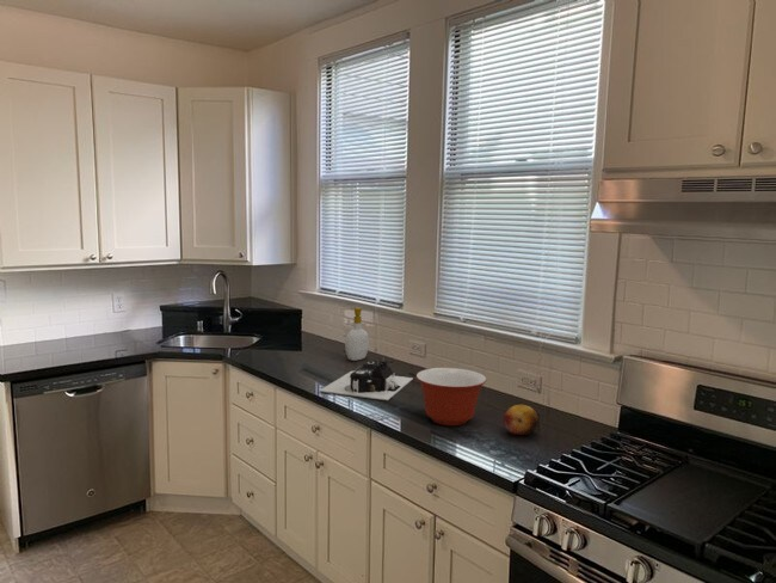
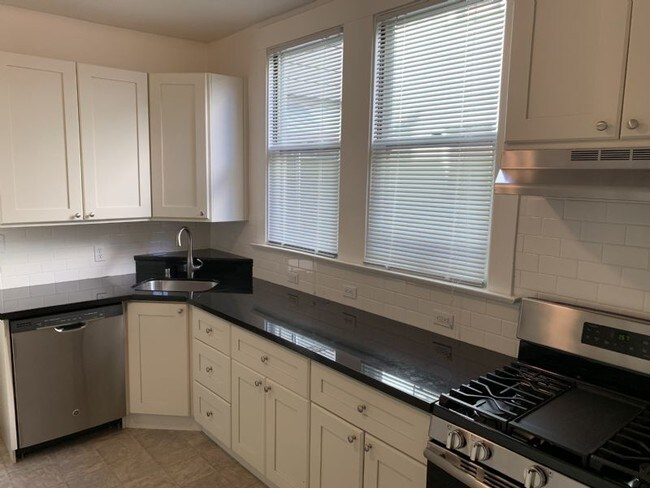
- mixing bowl (450, 398)
- soap bottle (356, 333)
- architectural model (368, 370)
- fruit (522, 418)
